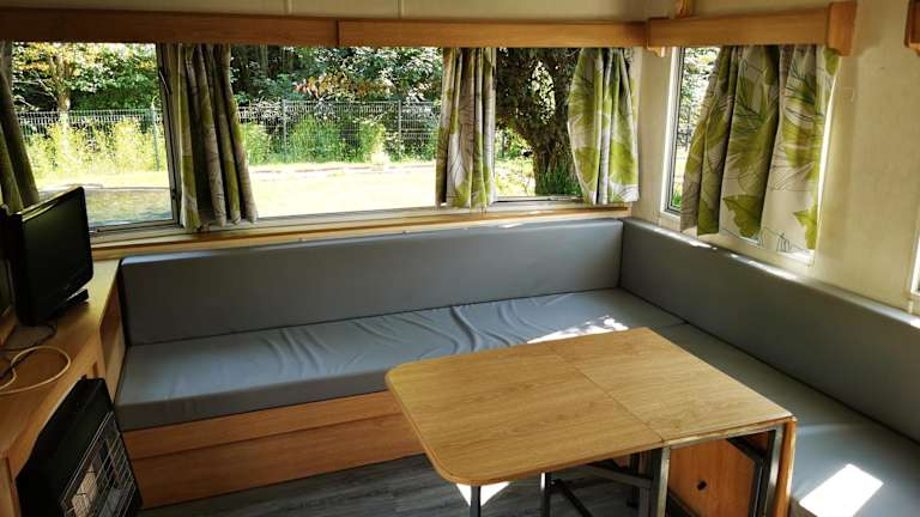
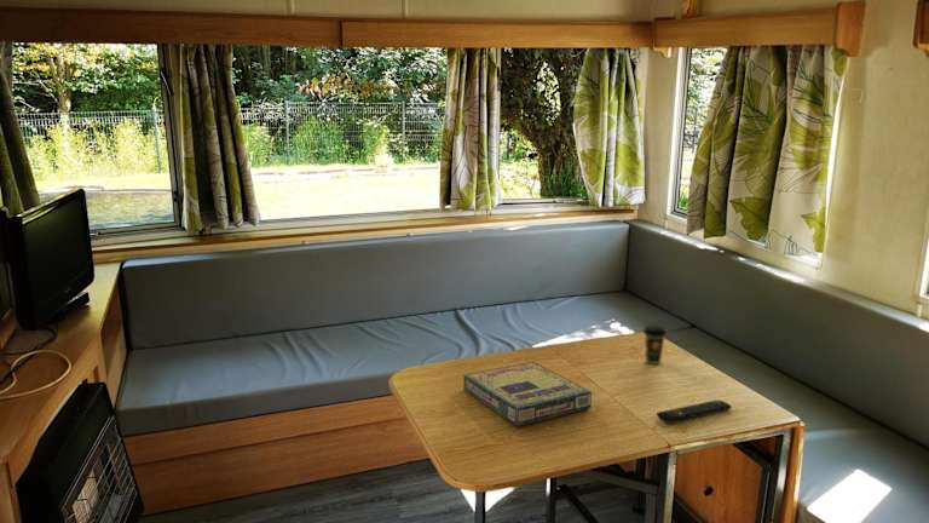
+ coffee cup (653, 344)
+ remote control (694, 410)
+ video game box (525, 391)
